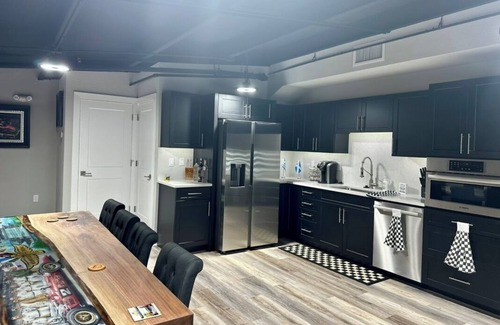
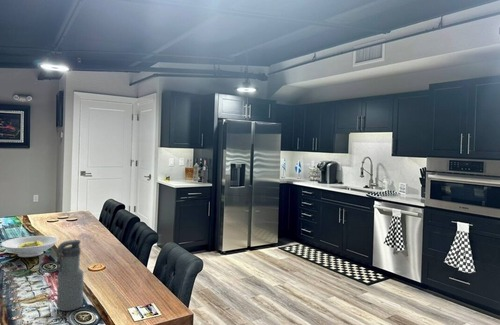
+ water bottle (70, 274)
+ bowl (30, 246)
